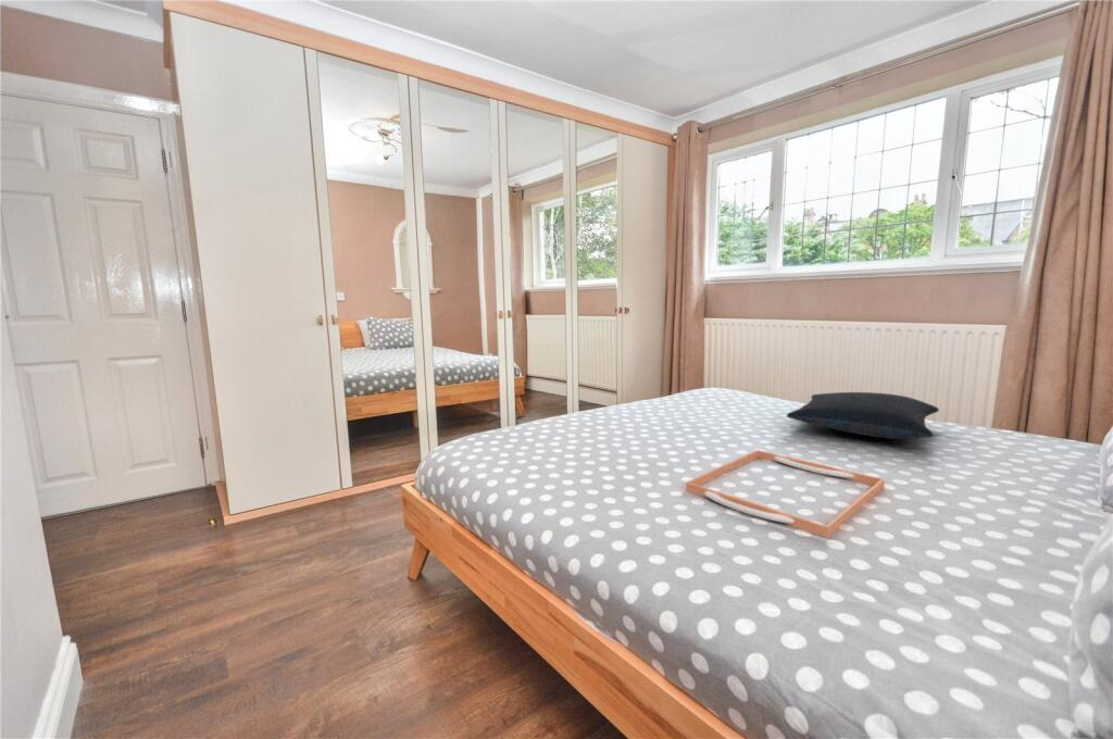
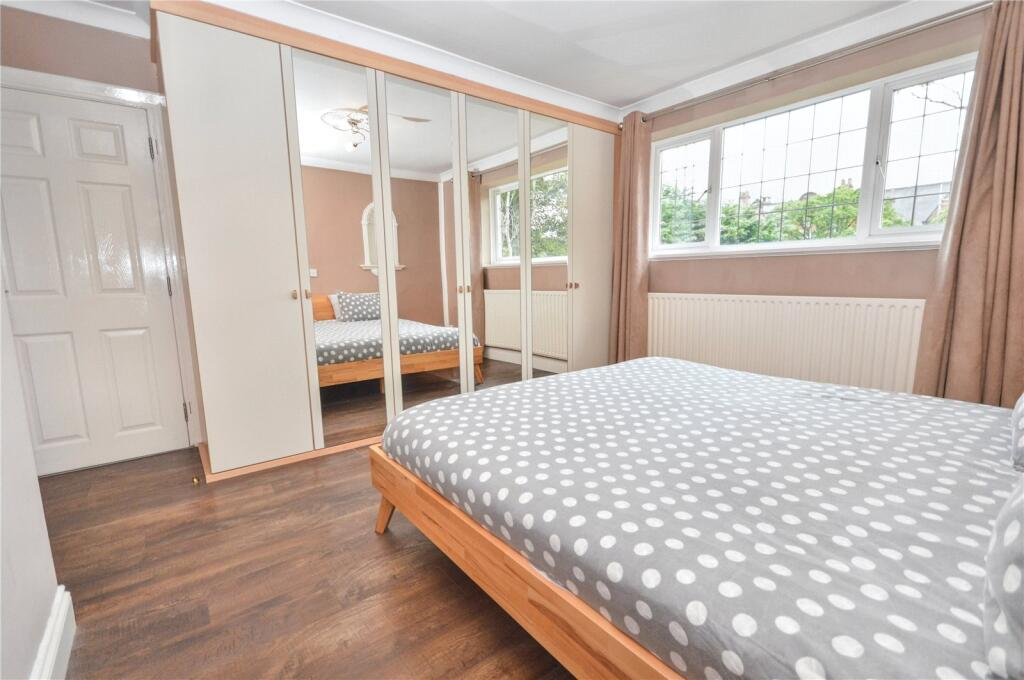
- pillow (862, 412)
- serving tray (790, 465)
